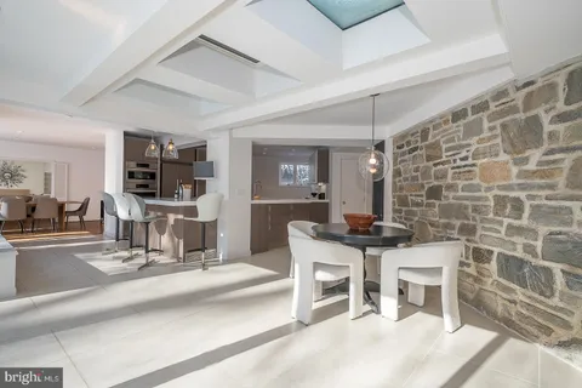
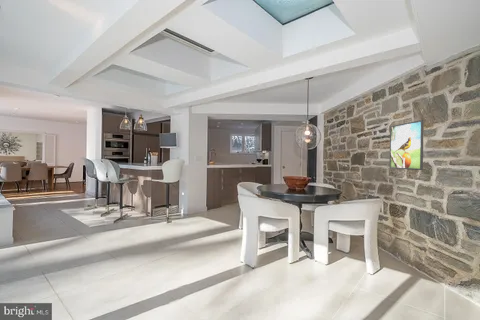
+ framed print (405, 146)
